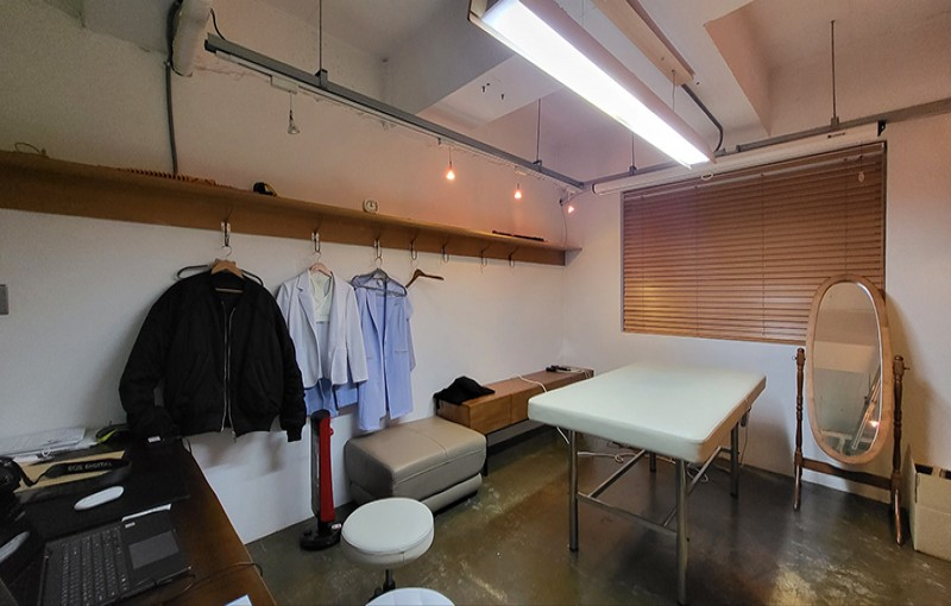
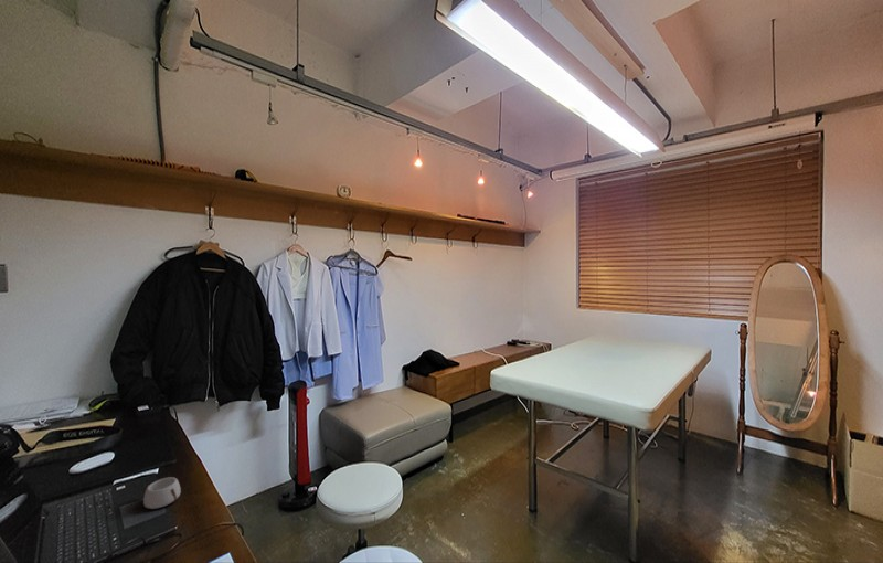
+ mug (161, 490)
